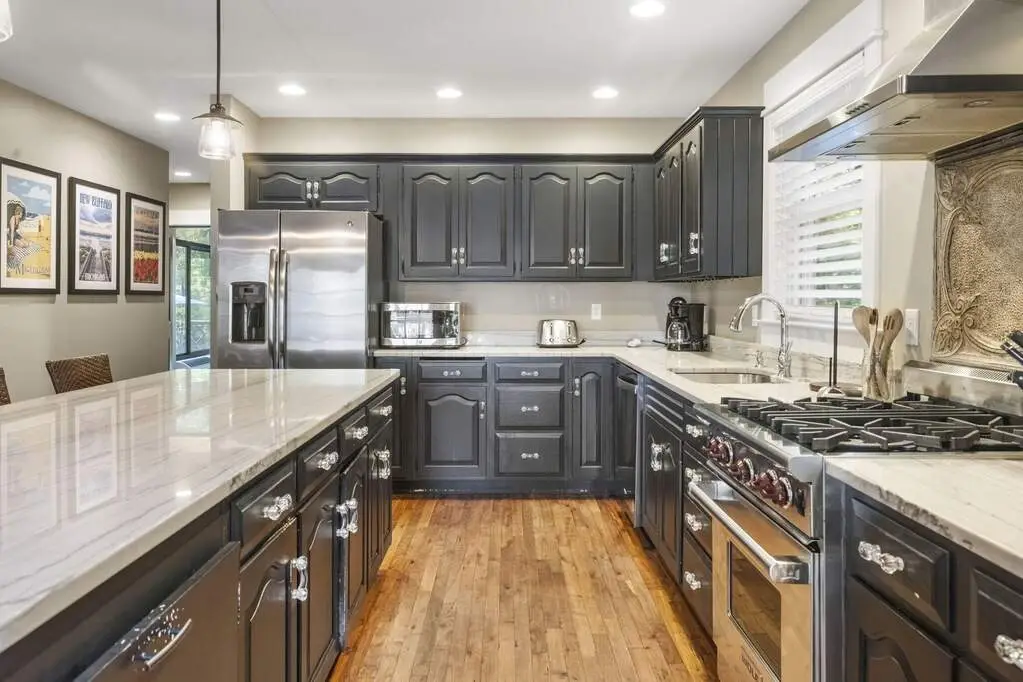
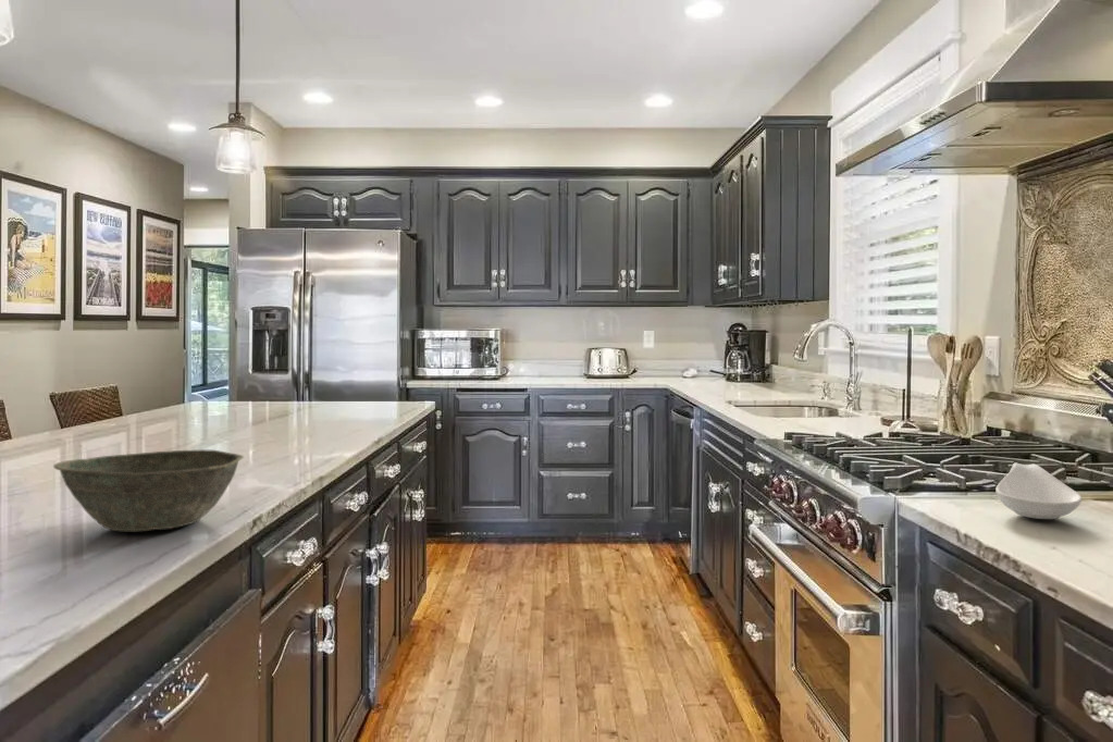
+ spoon rest (1029, 487)
+ bowl (153, 492)
